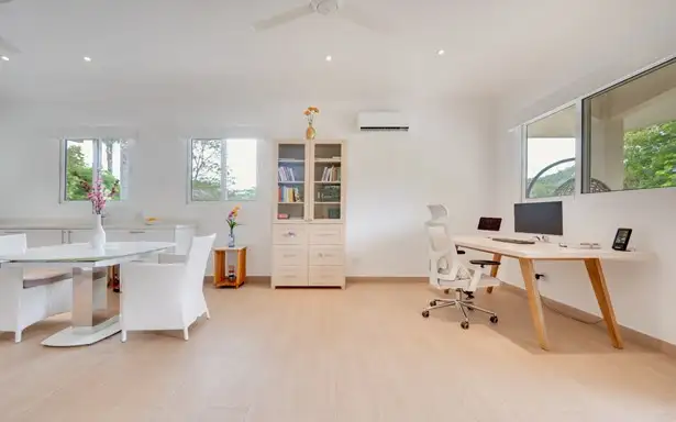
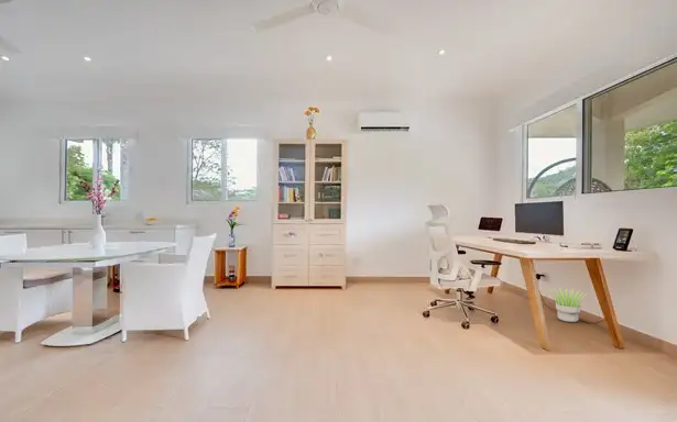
+ potted plant (567, 304)
